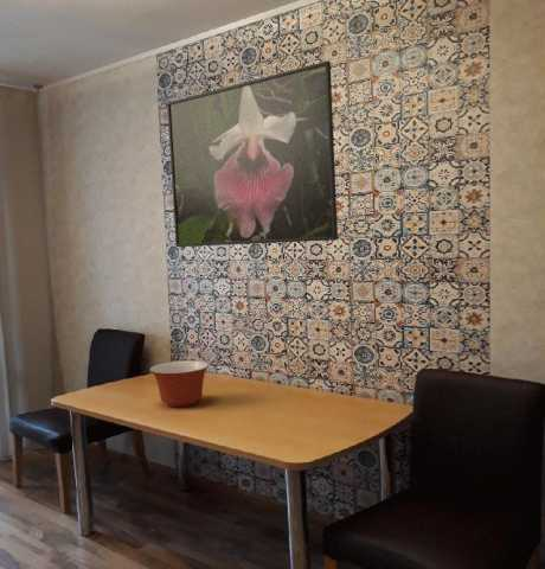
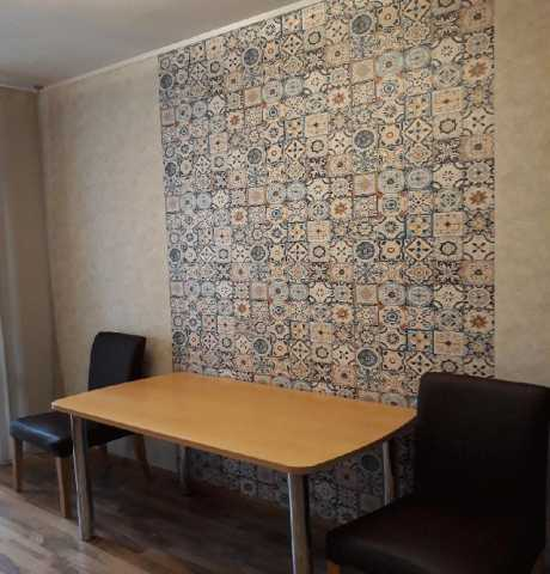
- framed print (244, 164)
- mixing bowl (180, 384)
